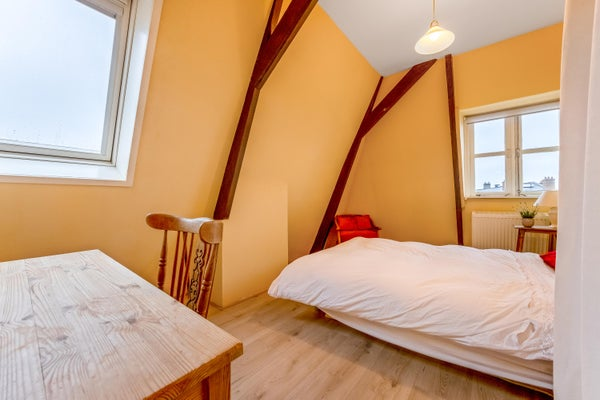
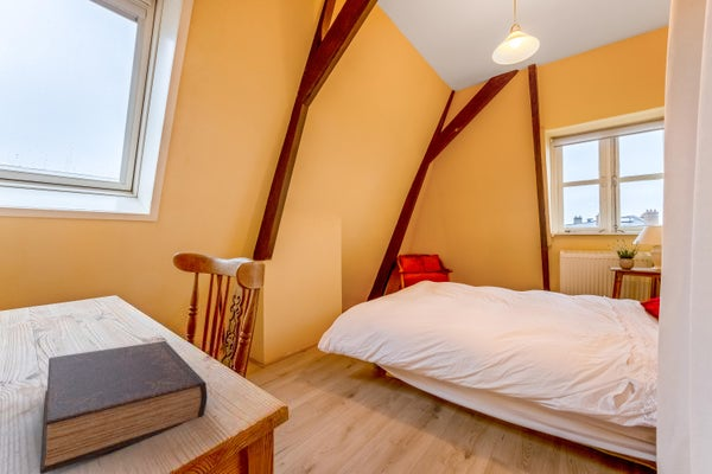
+ book (123, 386)
